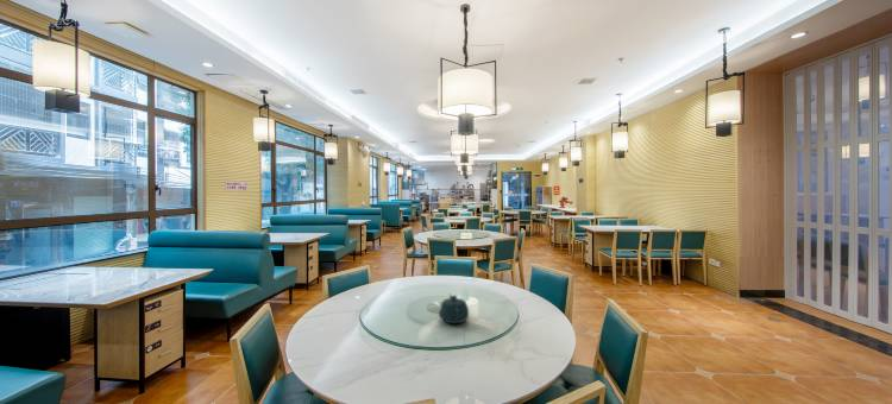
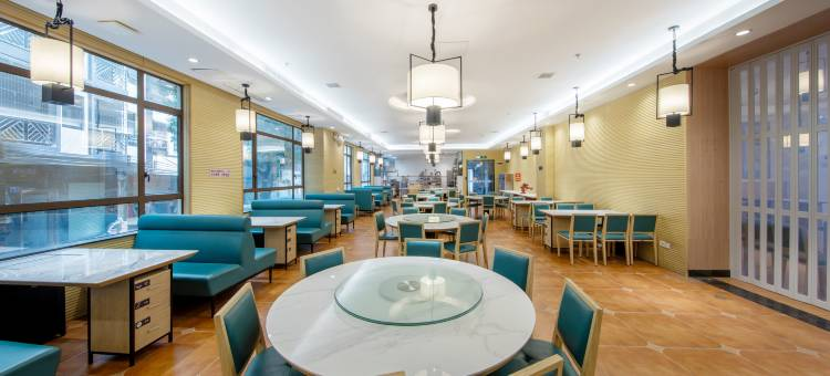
- teapot (453, 307)
